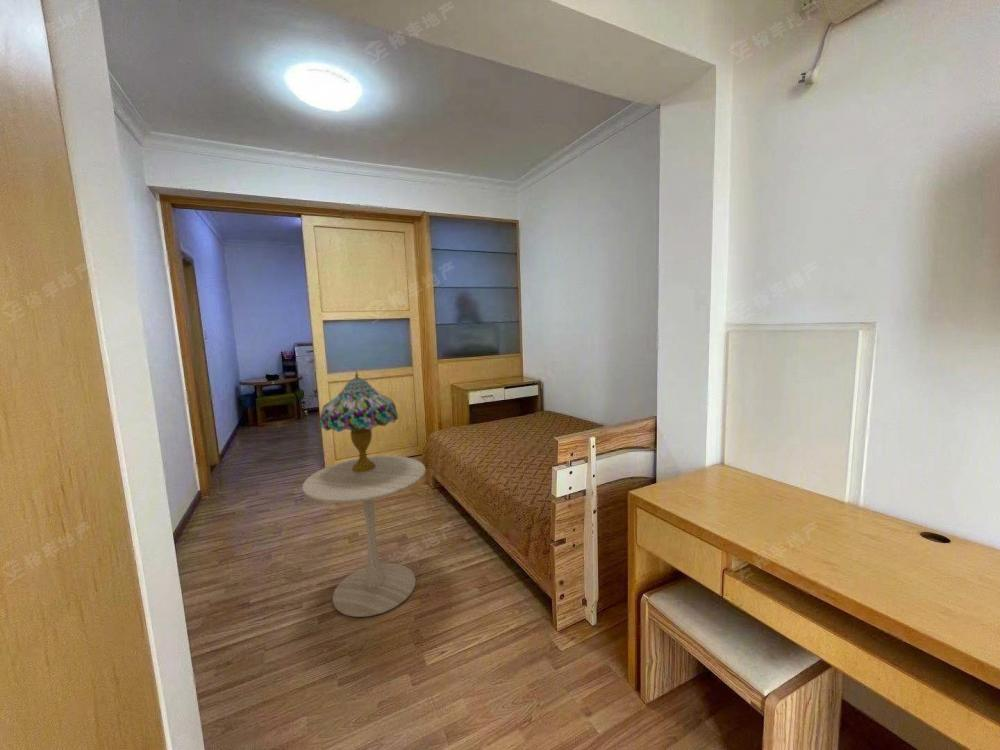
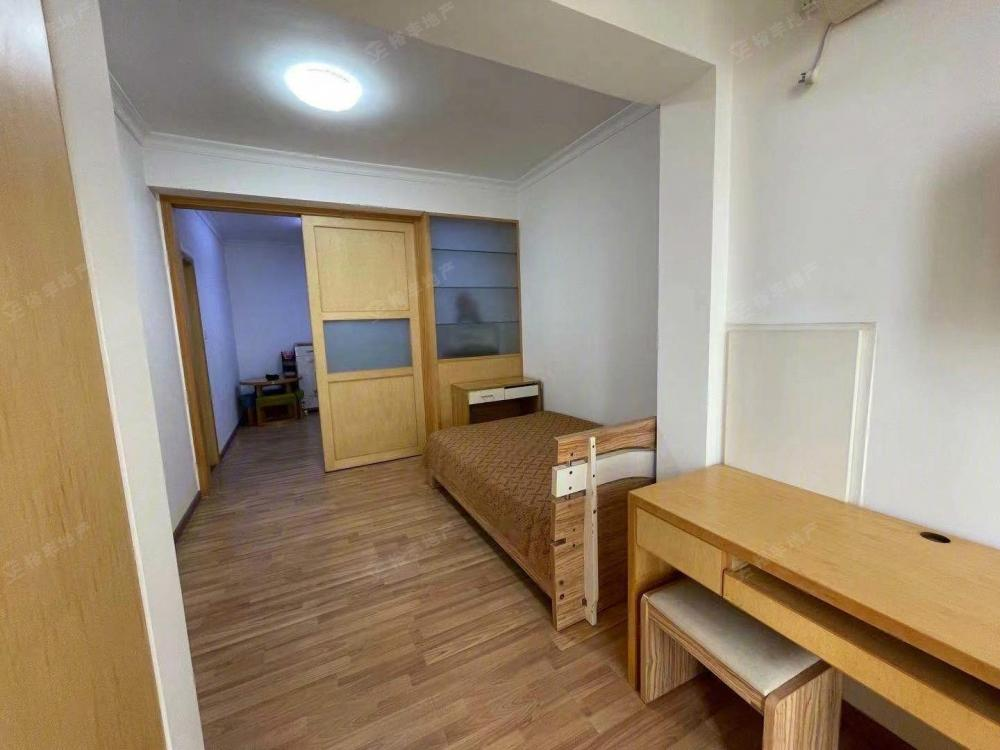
- table lamp (360, 419)
- side table (371, 532)
